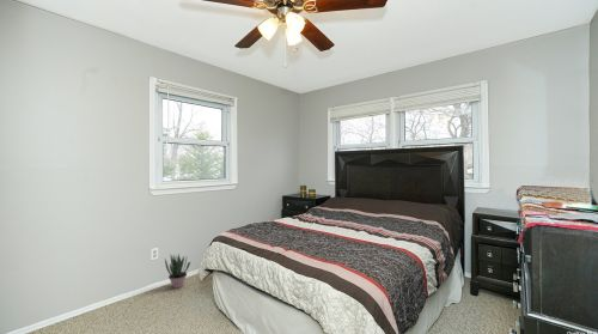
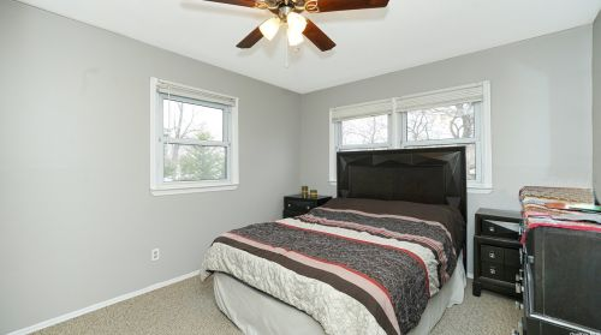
- potted plant (177, 269)
